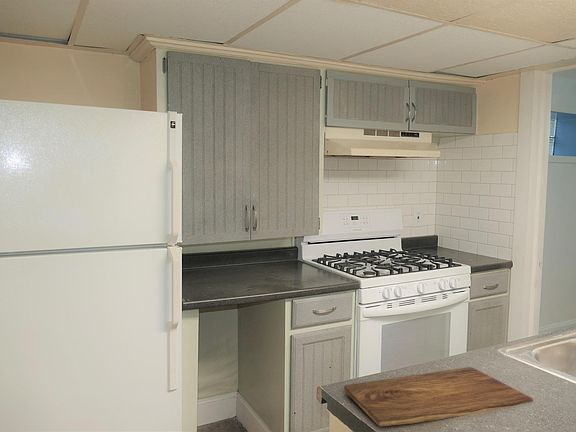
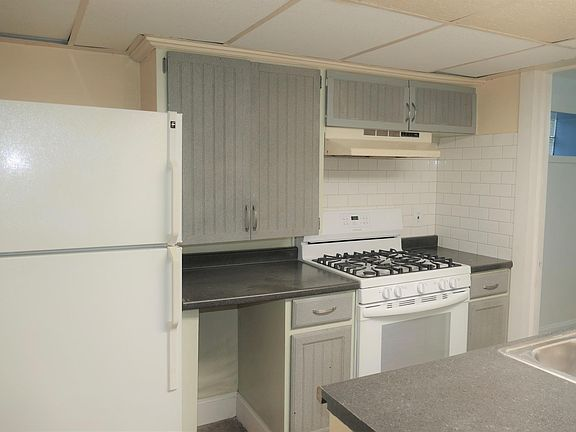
- cutting board (434, 394)
